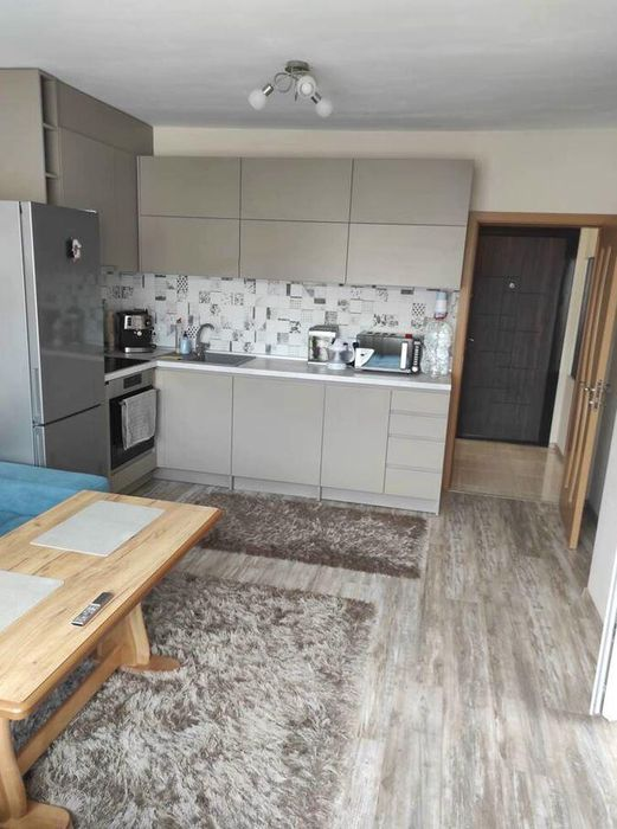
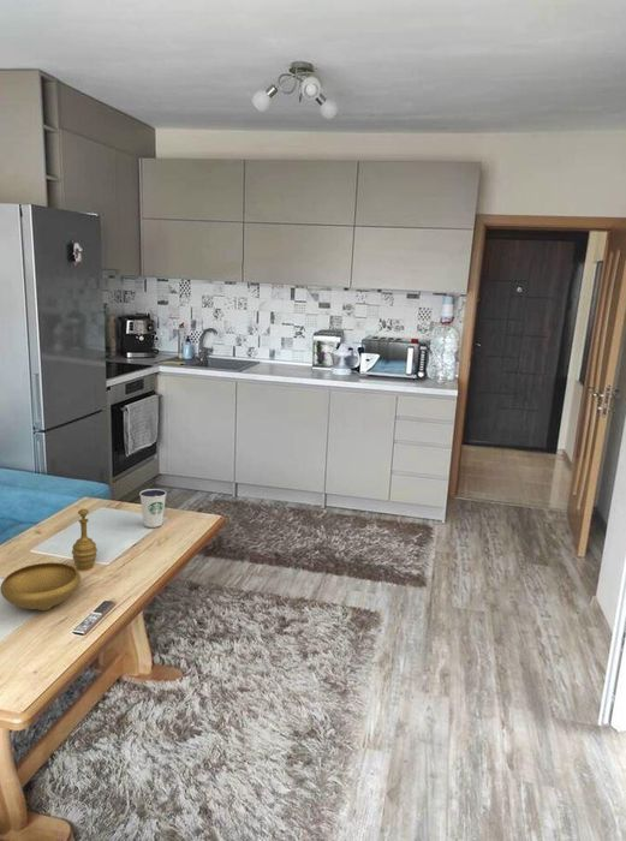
+ dixie cup (153, 508)
+ decorative bowl (55, 562)
